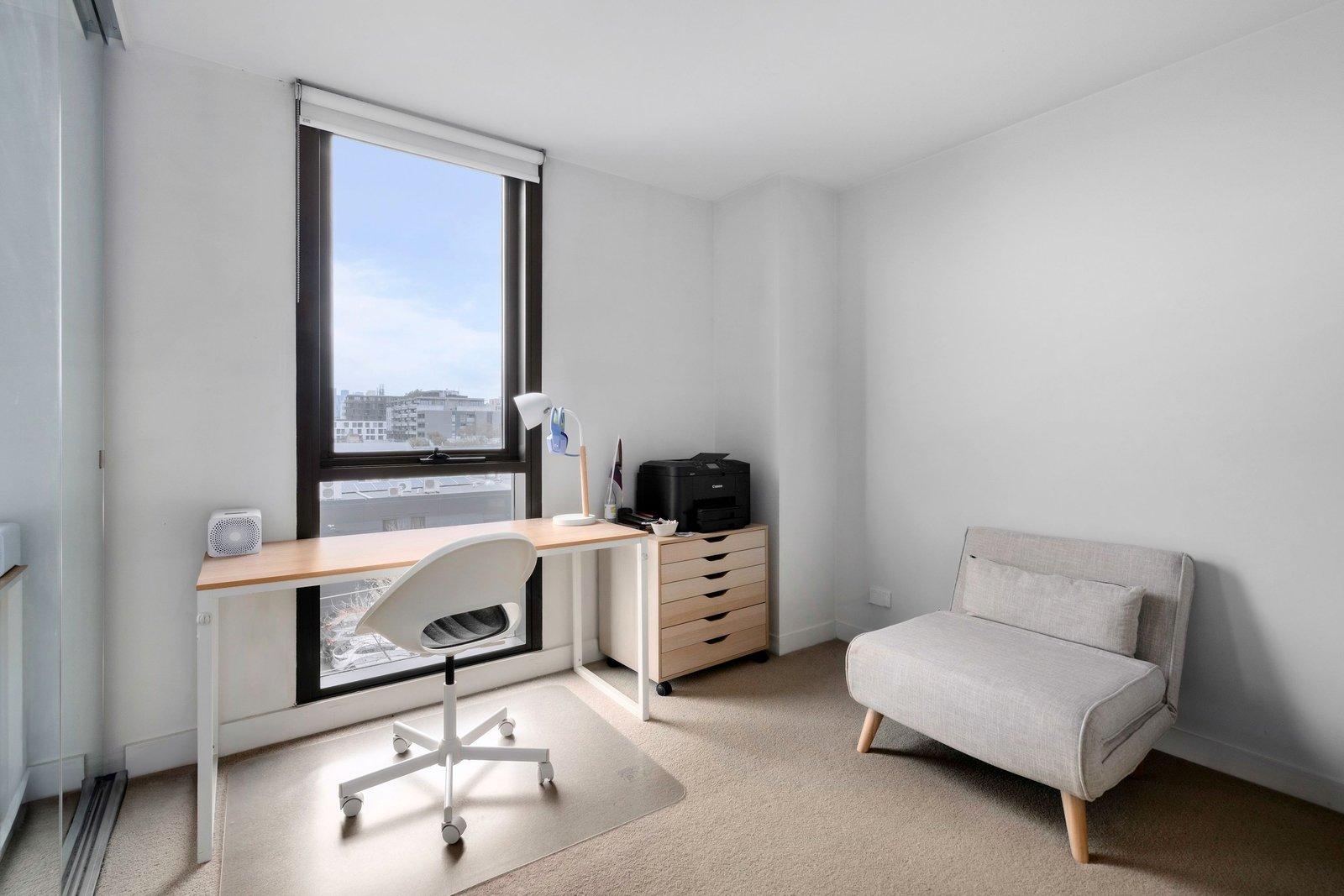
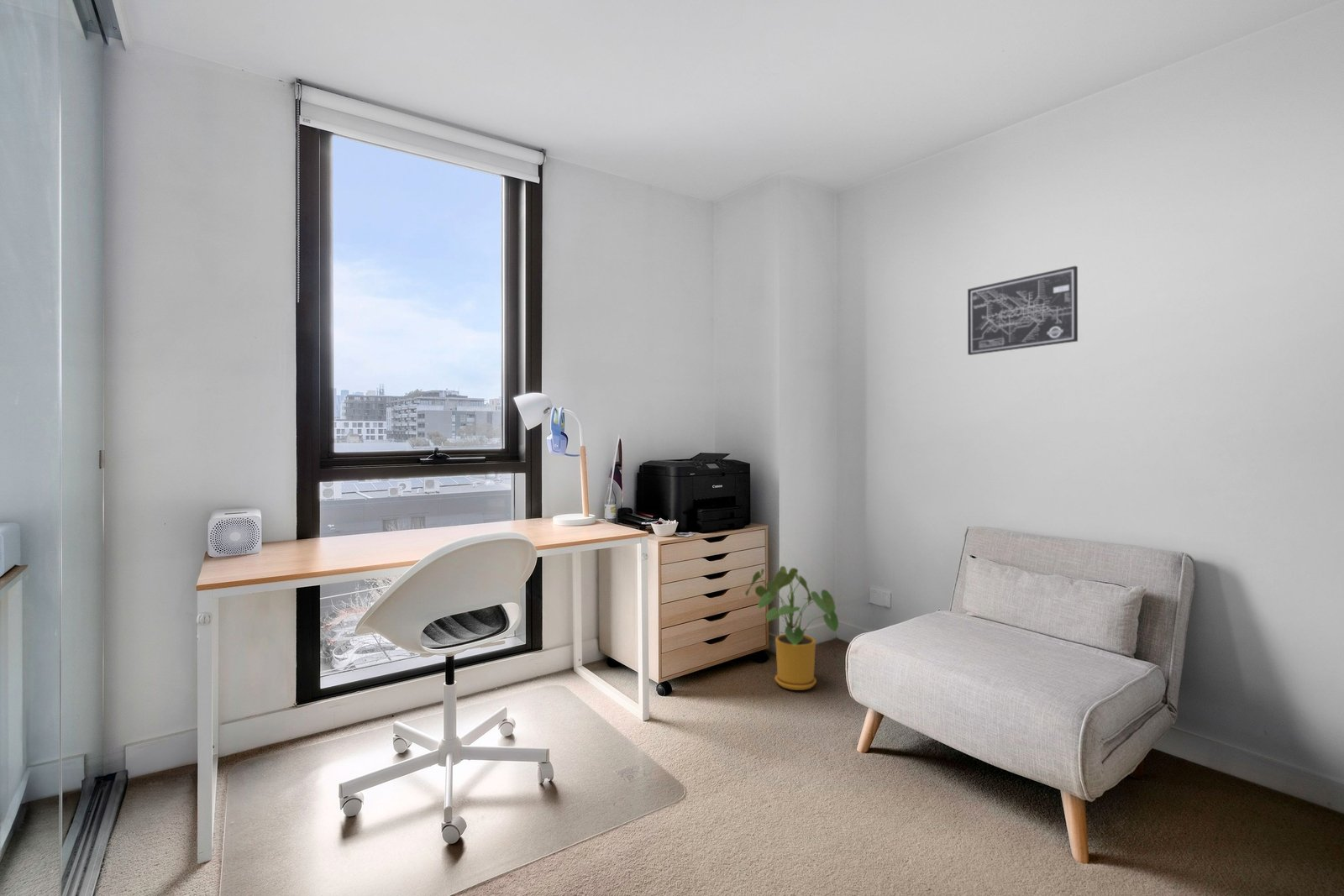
+ house plant (790, 627)
+ wall art (1019, 313)
